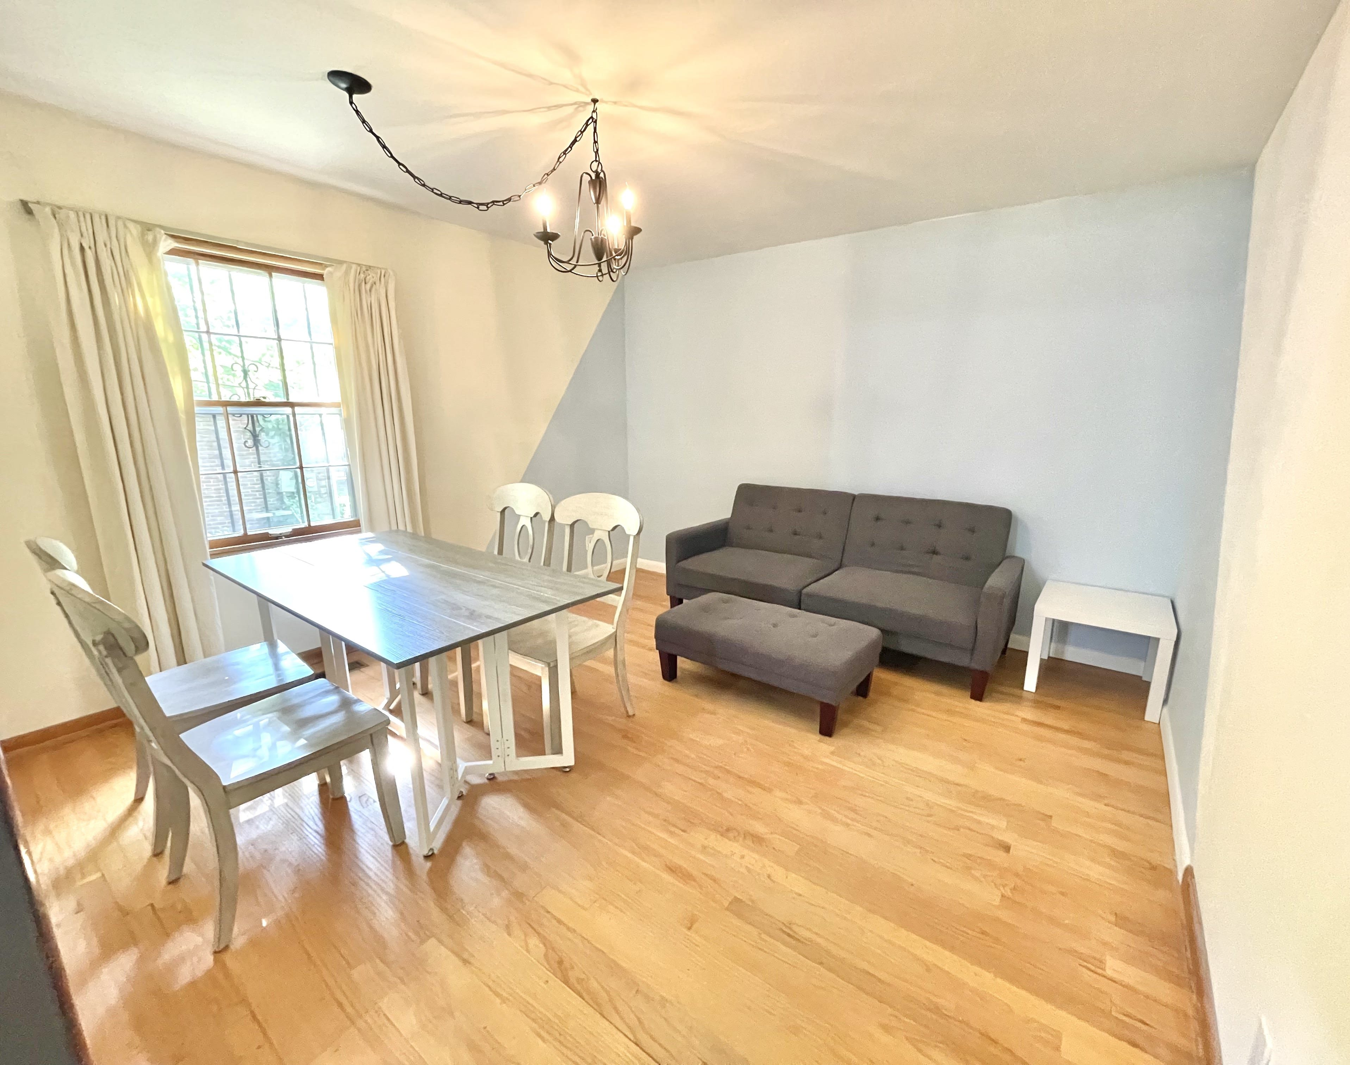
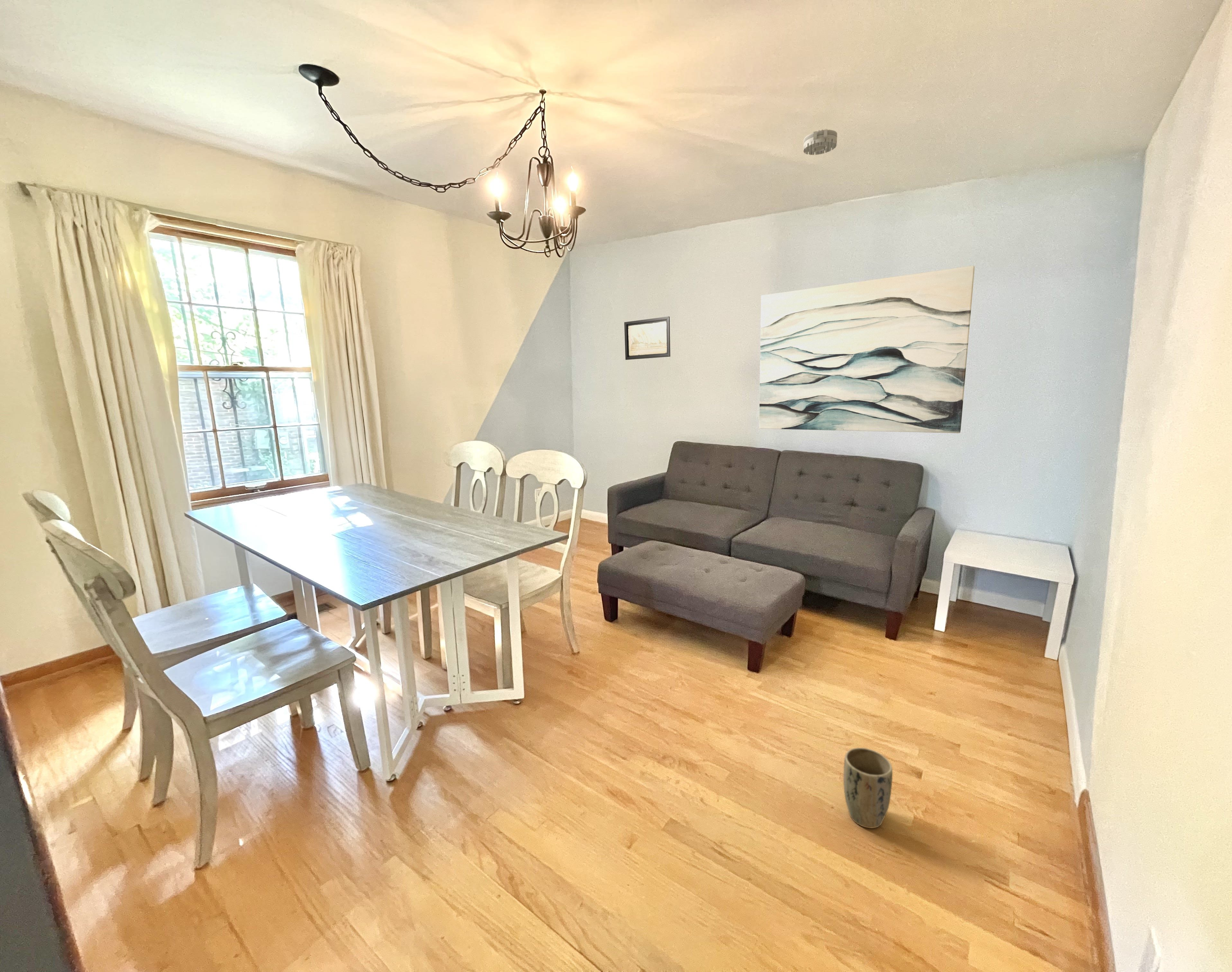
+ wall art (852, 358)
+ smoke detector (820, 142)
+ plant pot (866, 789)
+ wall art (647, 339)
